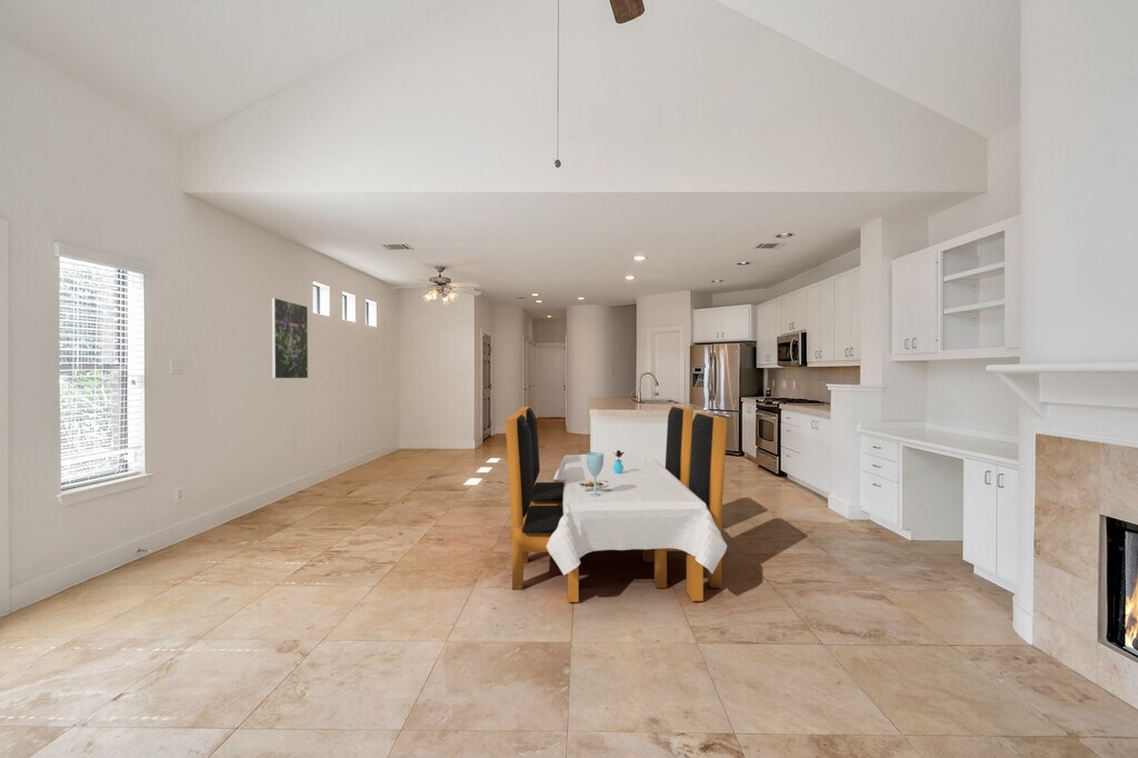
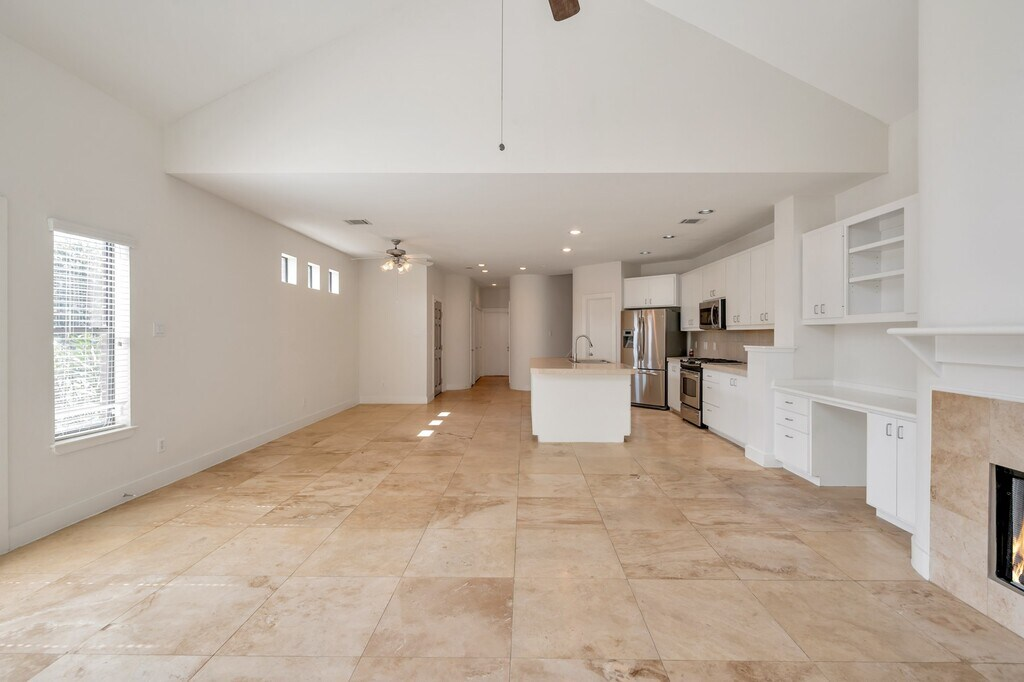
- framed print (290, 340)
- dining set (607, 480)
